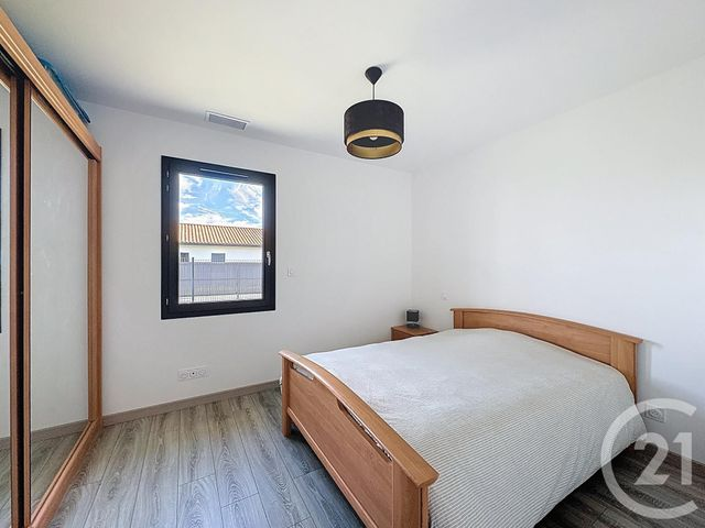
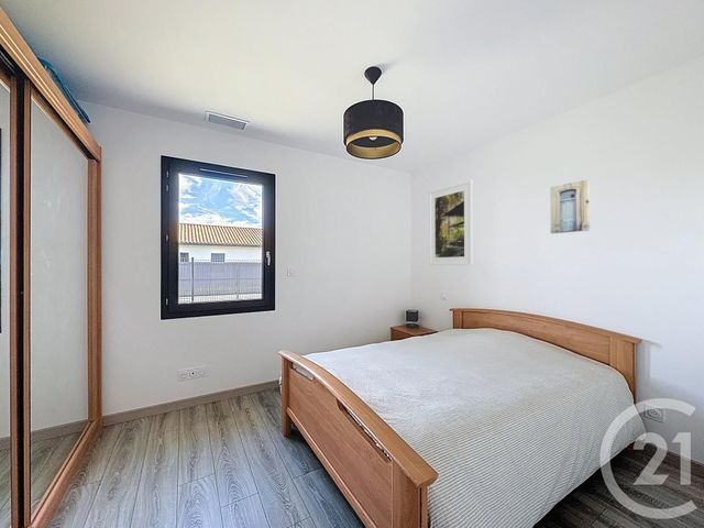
+ wall art (569, 208)
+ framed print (449, 226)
